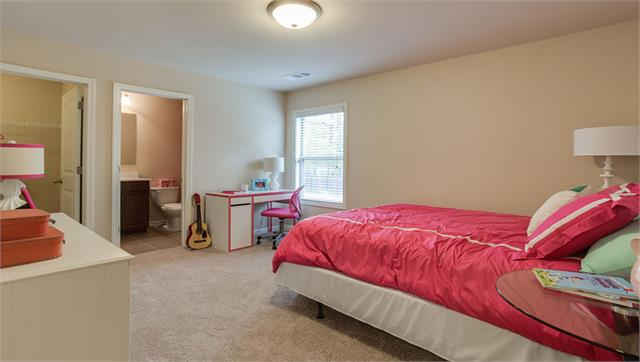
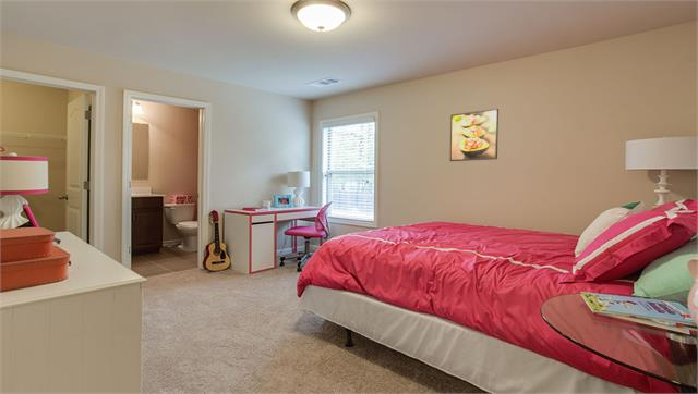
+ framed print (472, 136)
